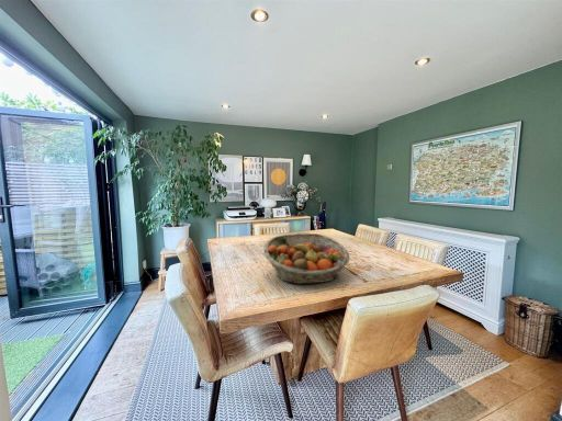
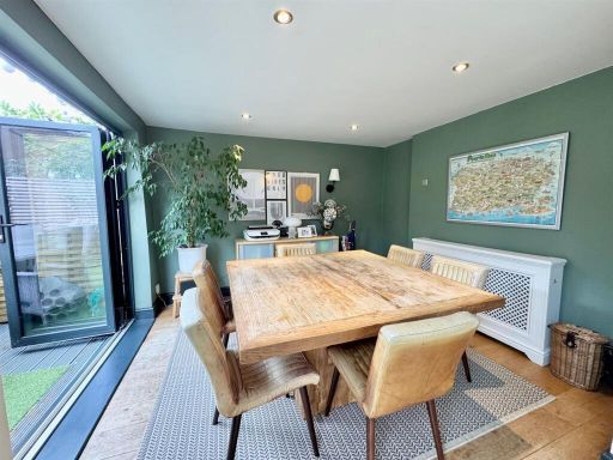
- fruit basket (305, 255)
